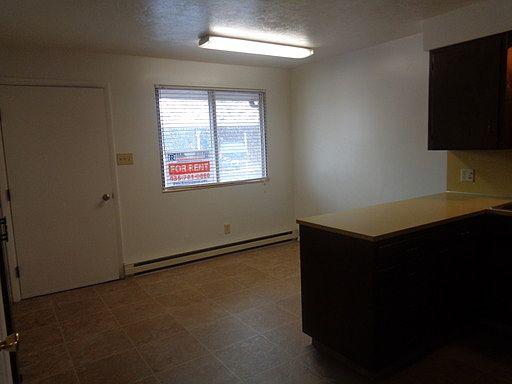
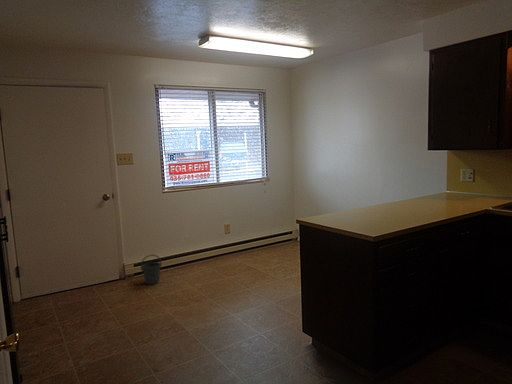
+ bucket (151, 268)
